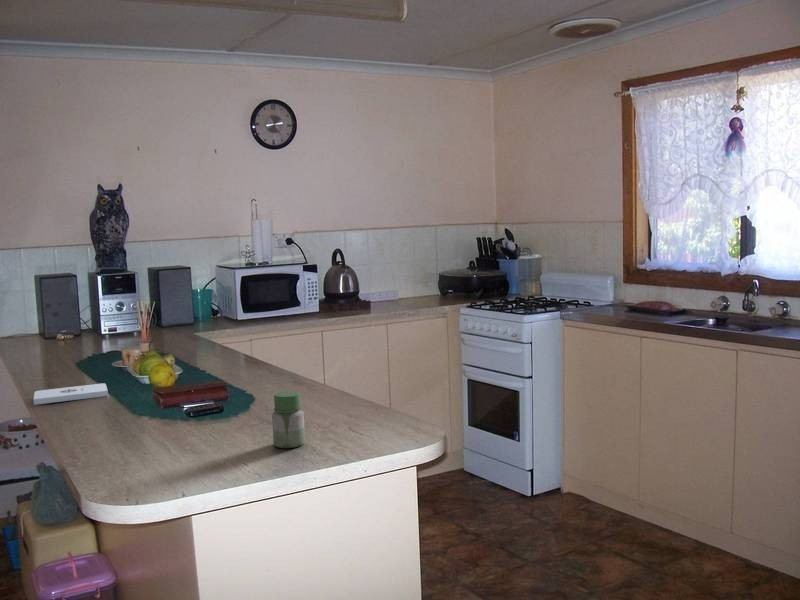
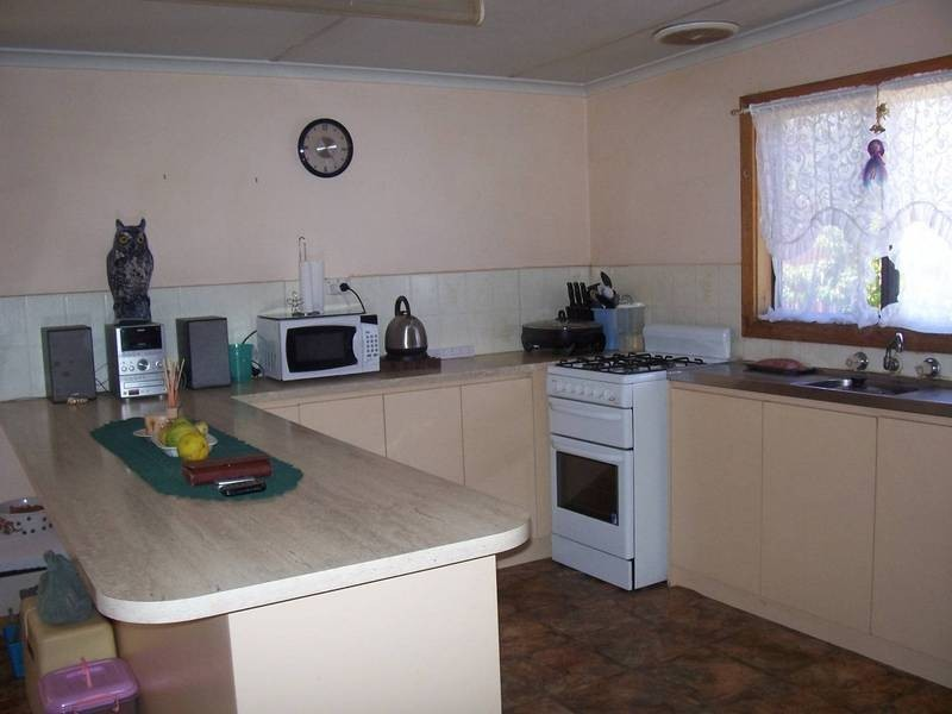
- jar (288, 419)
- notepad (71, 393)
